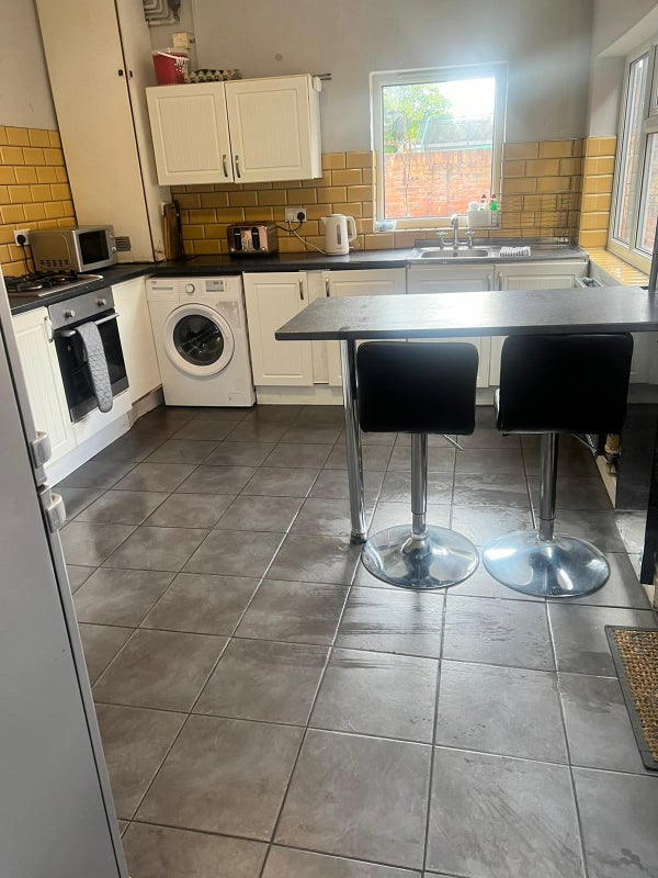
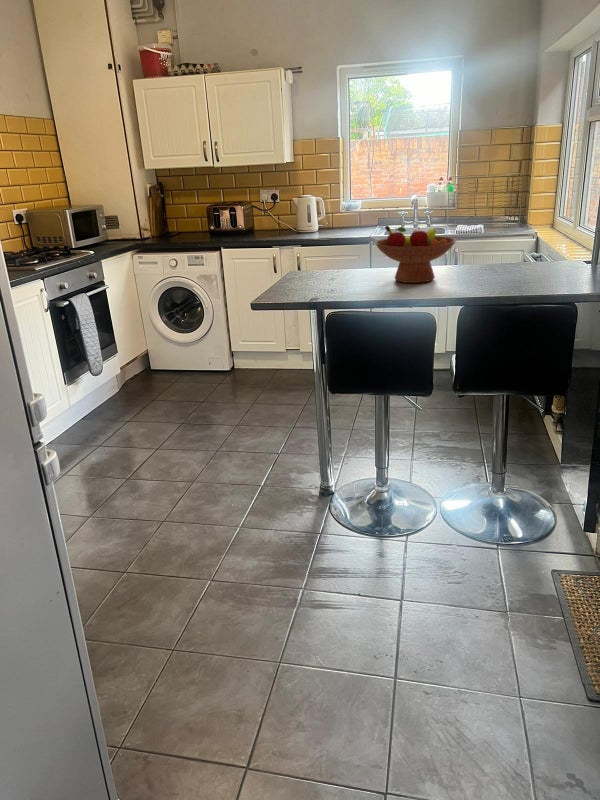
+ fruit bowl (414, 253)
